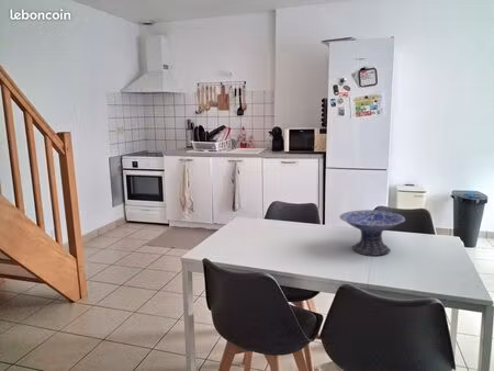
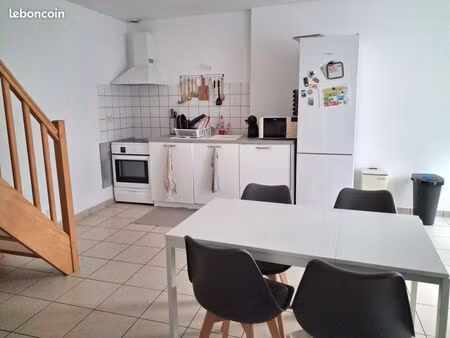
- decorative bowl (371, 233)
